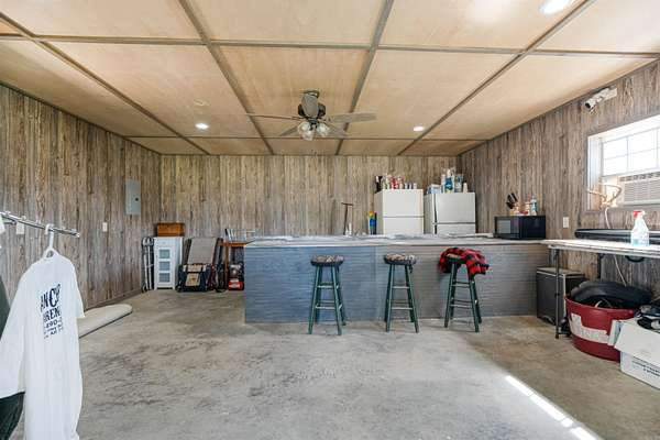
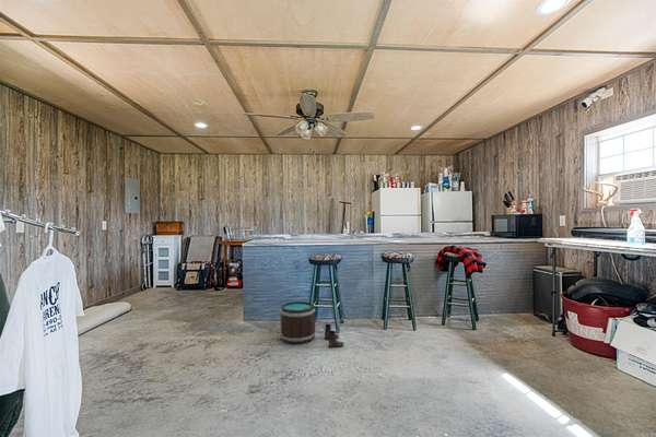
+ boots (333, 334)
+ bucket (297, 321)
